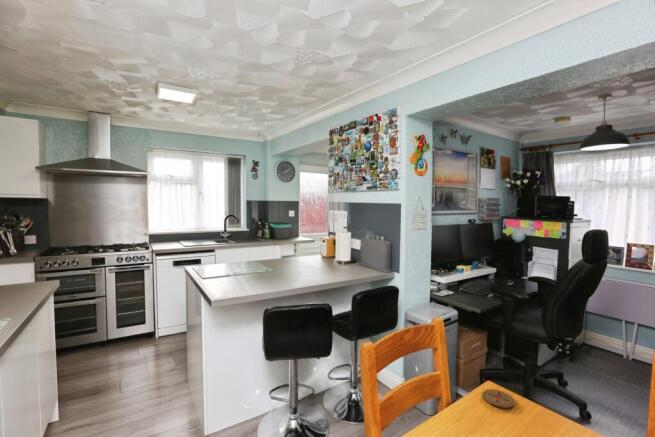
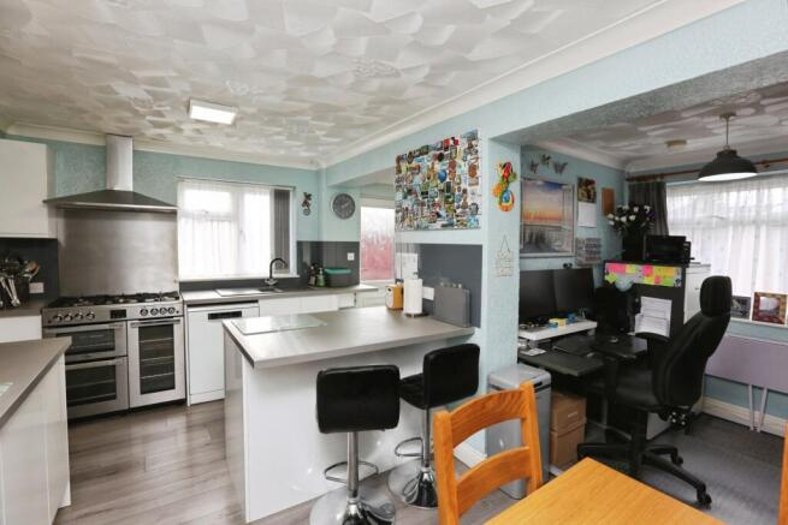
- coaster (498, 398)
